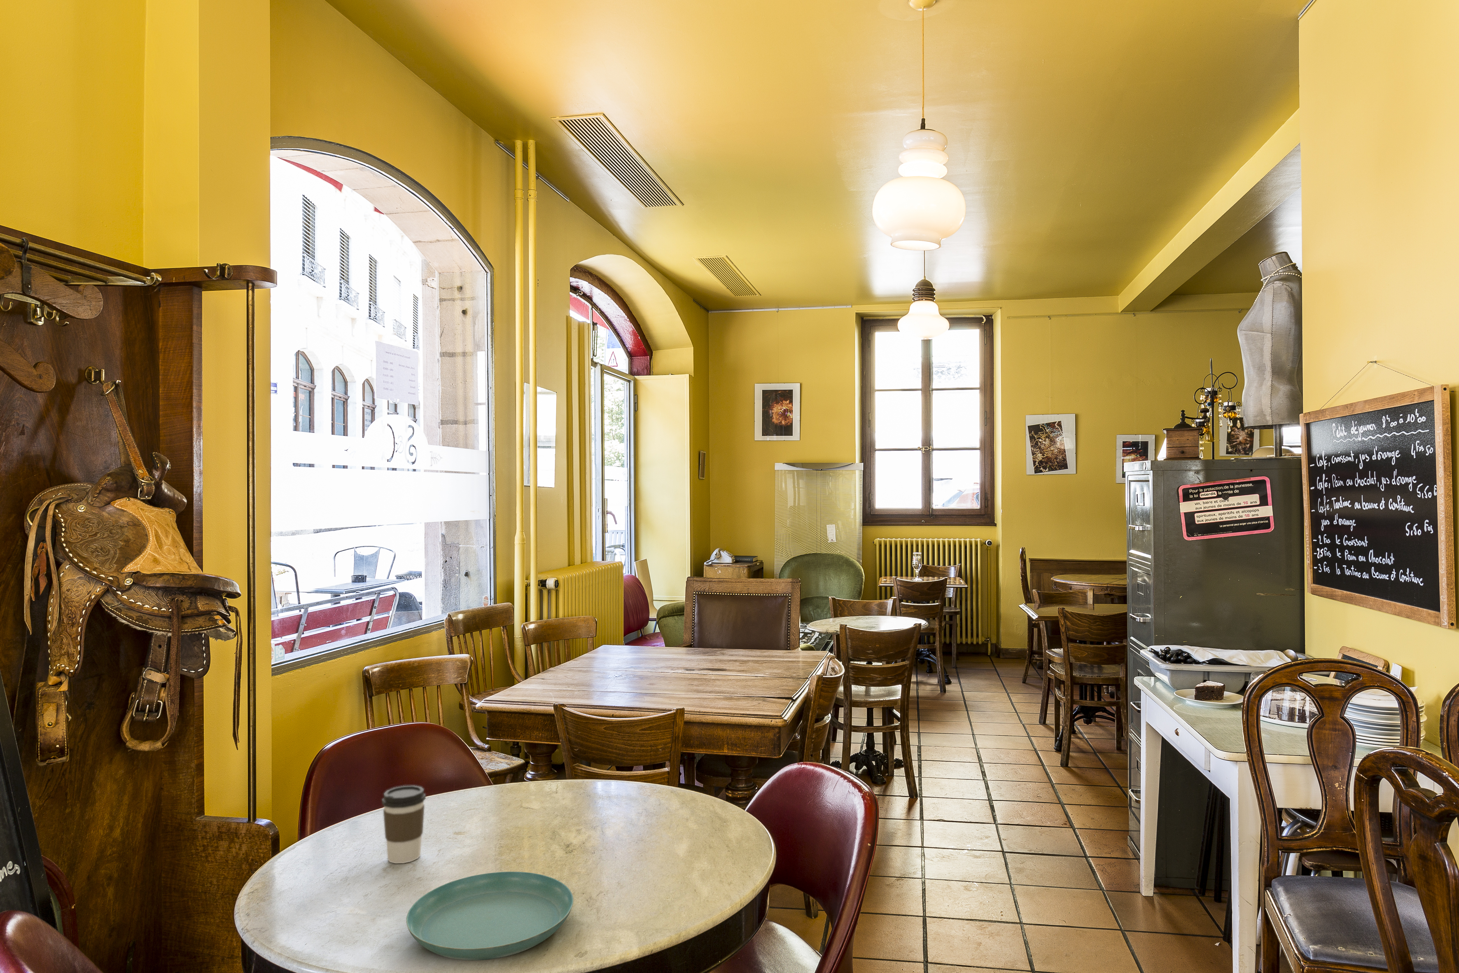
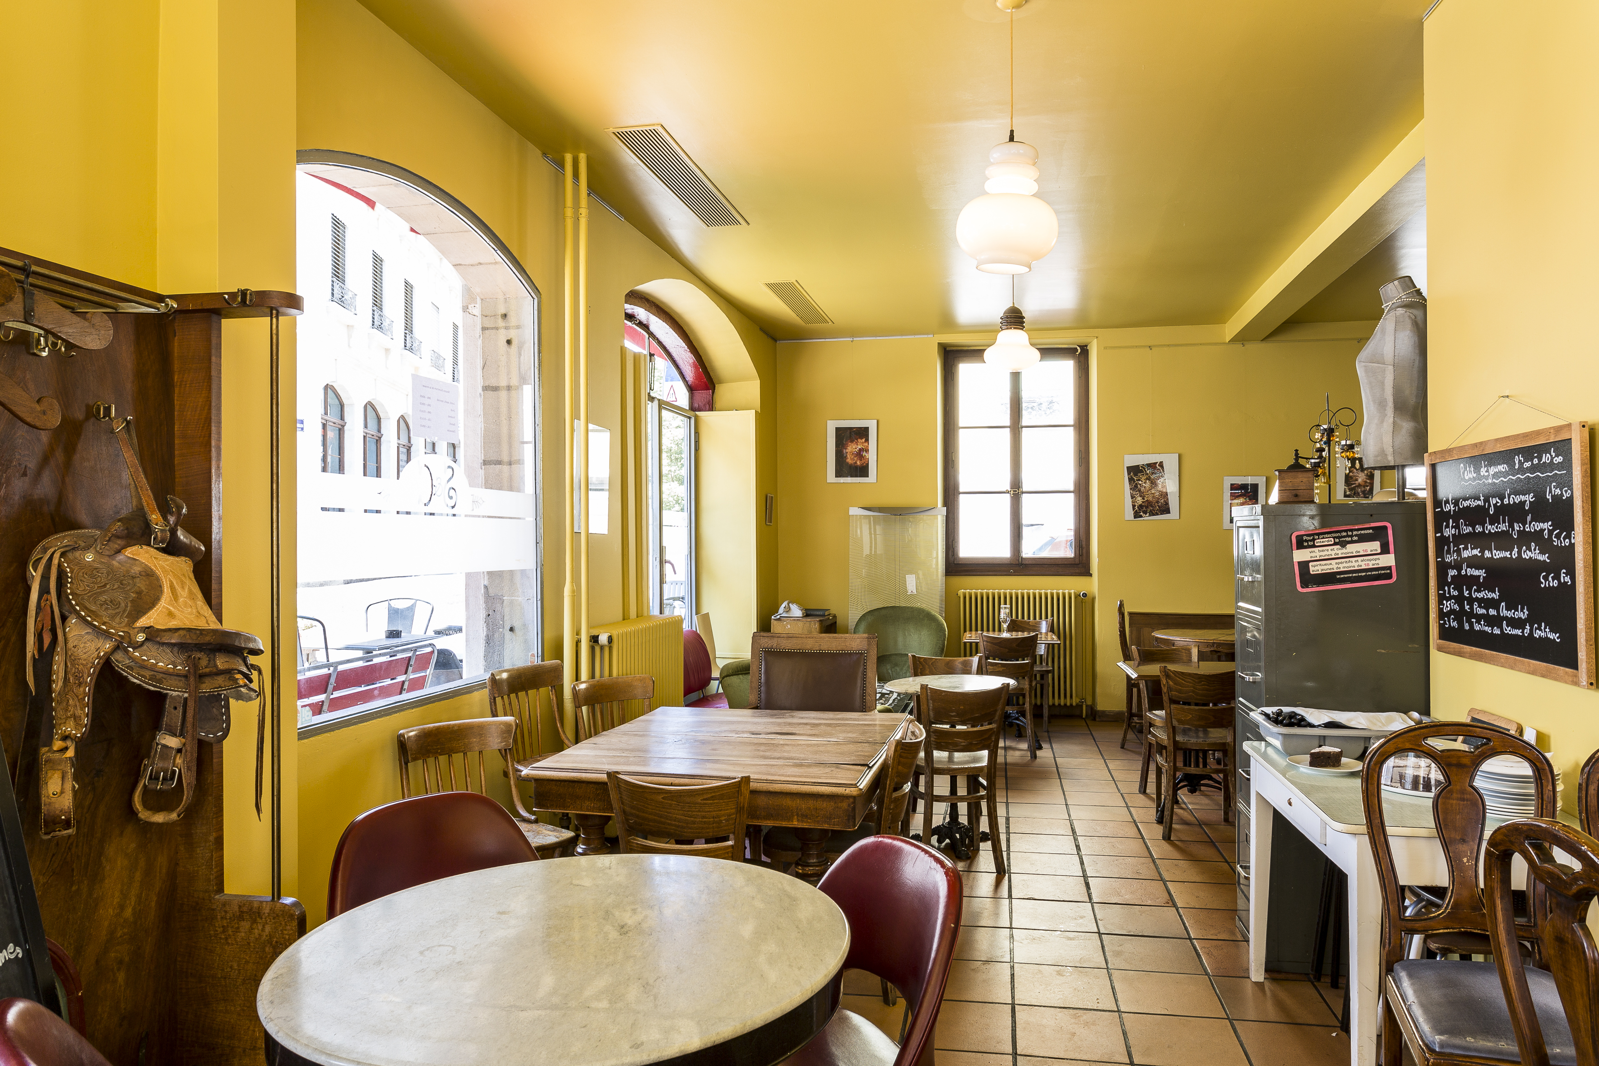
- coffee cup (404, 824)
- saucer (492, 917)
